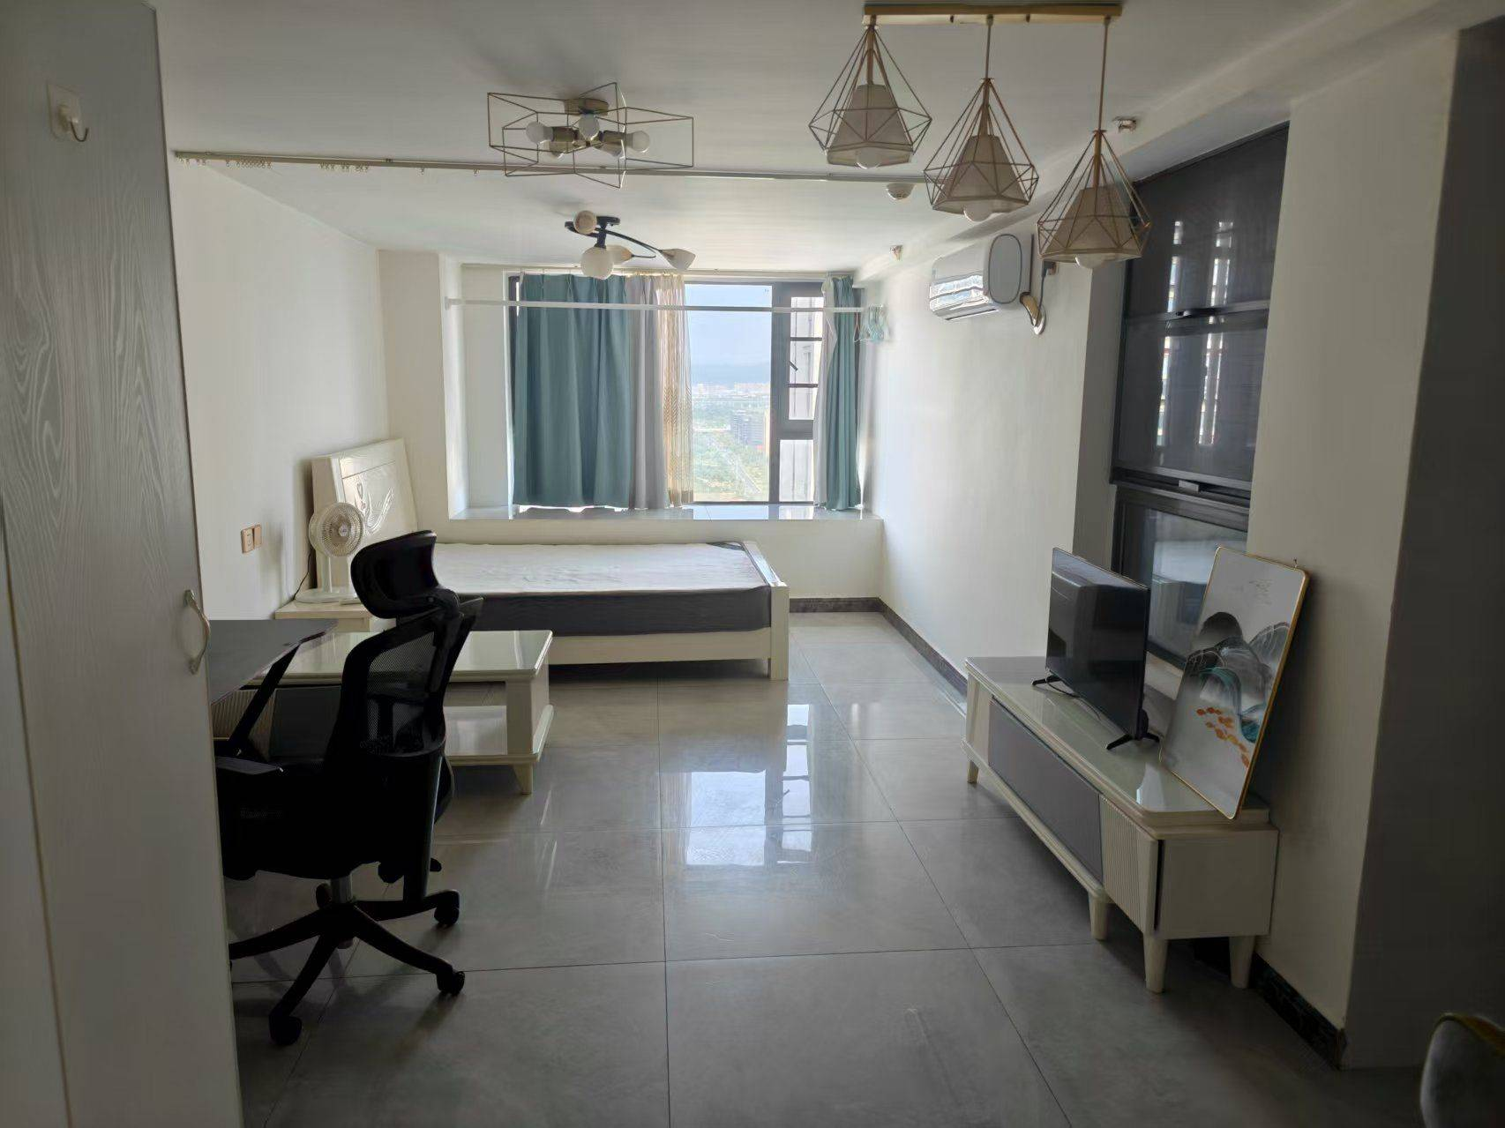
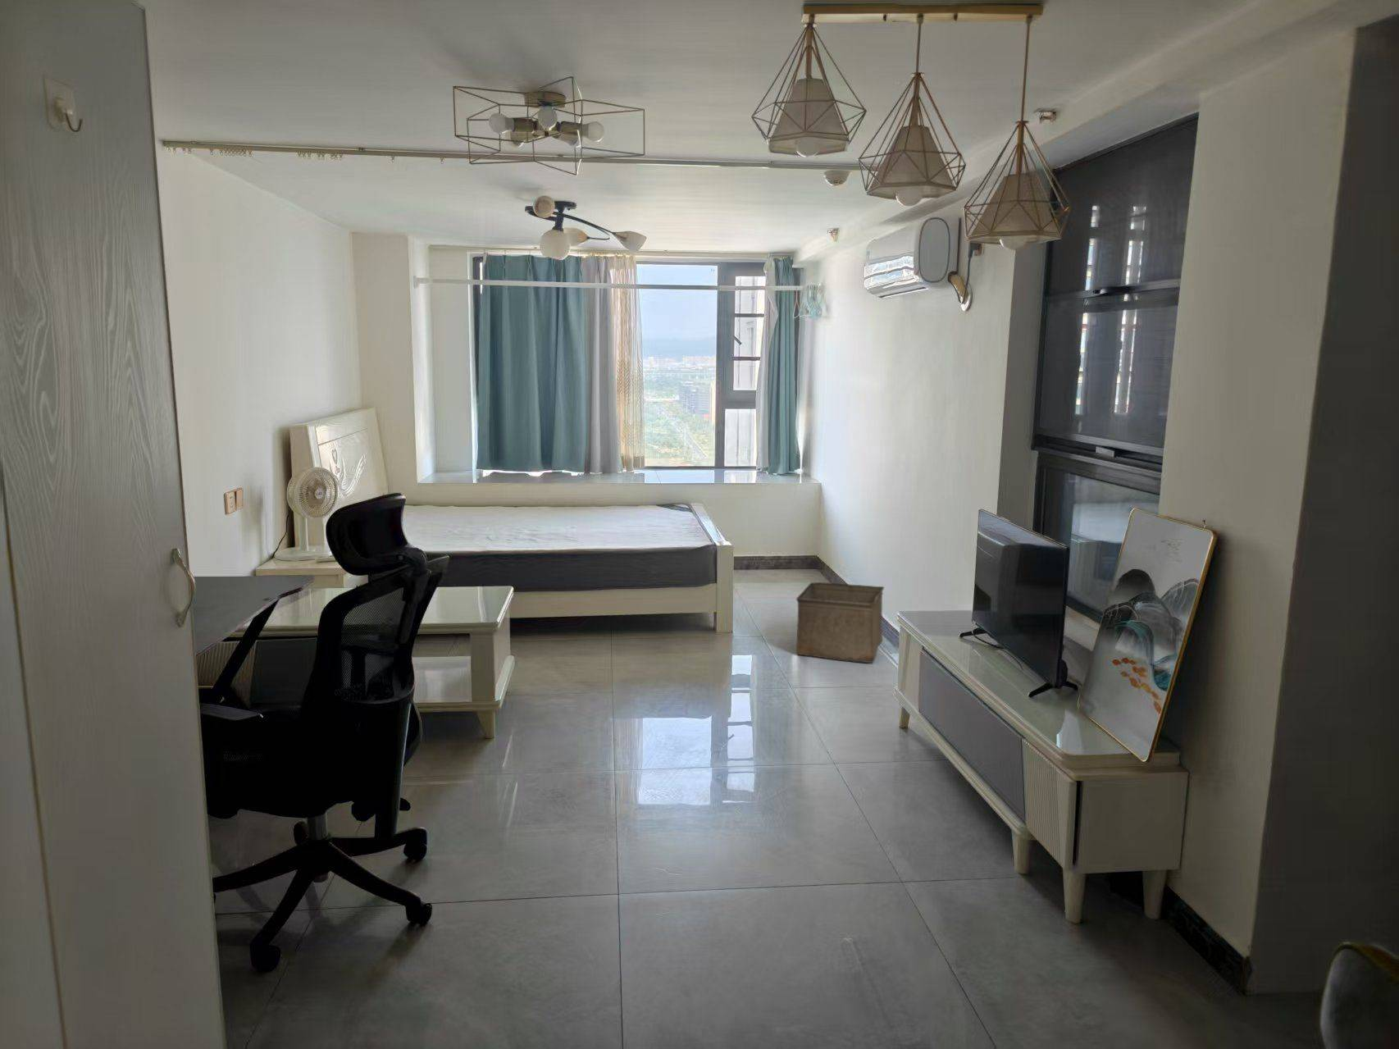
+ storage bin (841, 620)
